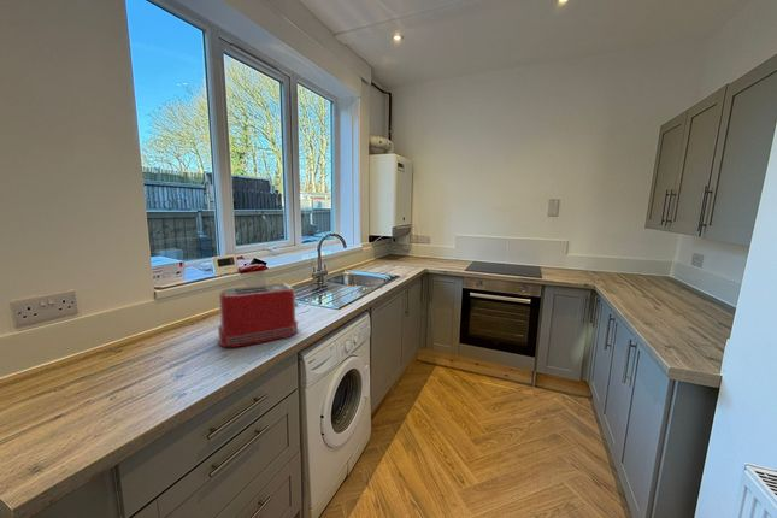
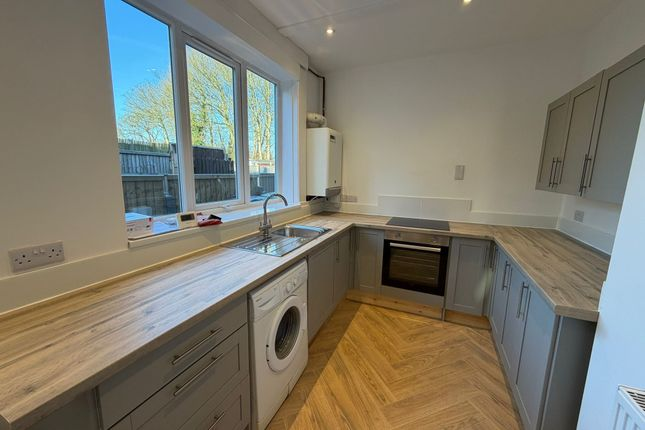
- toaster (258, 312)
